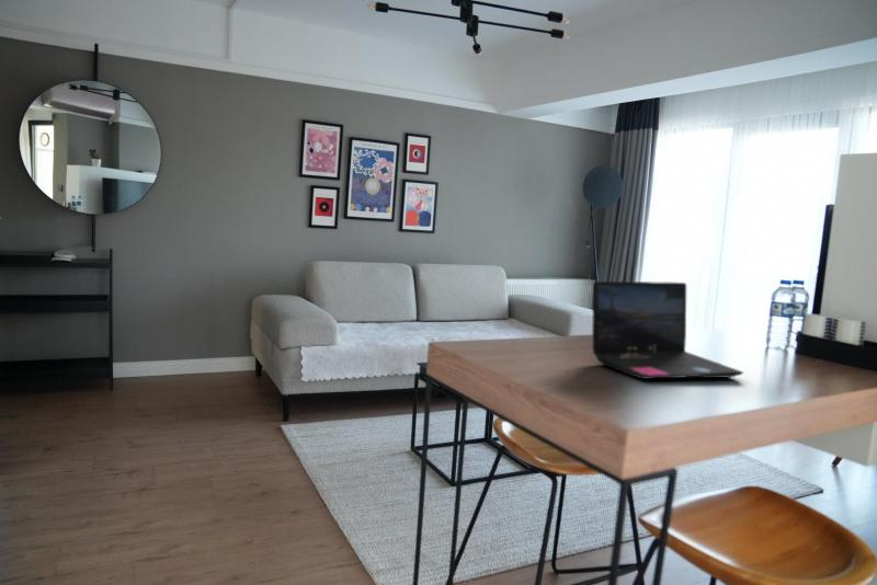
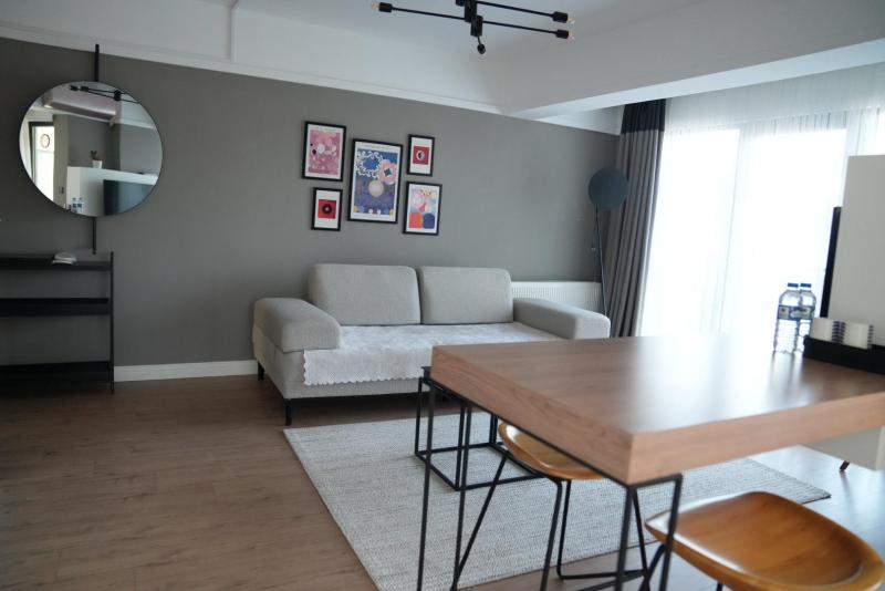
- laptop (665, 328)
